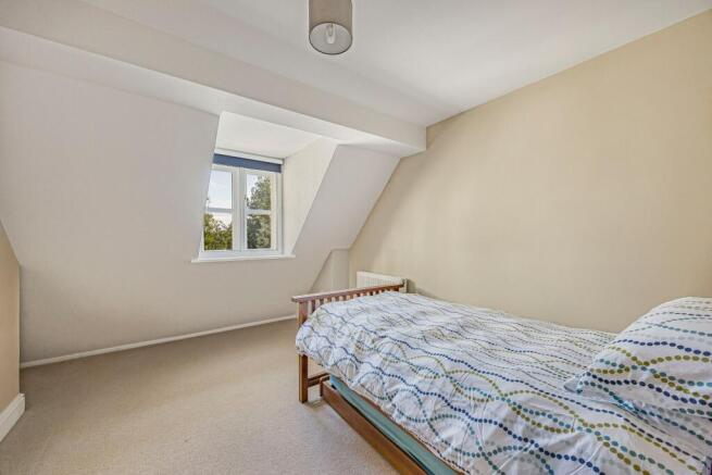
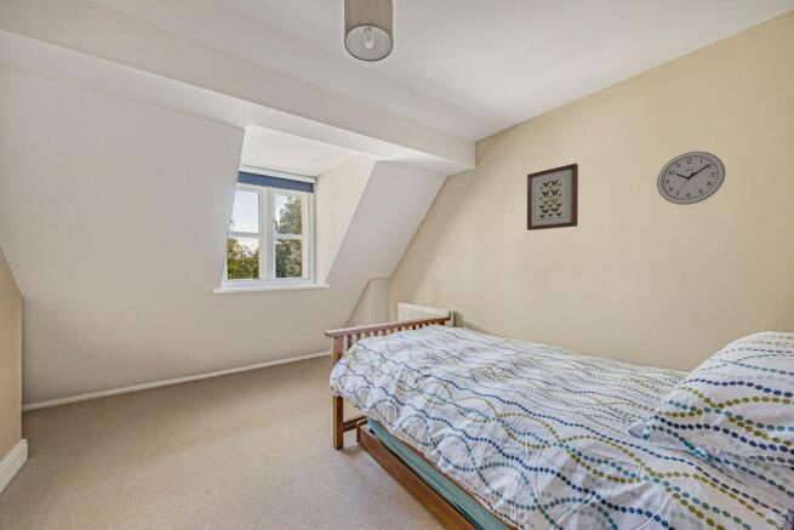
+ wall art (550, 199)
+ wall clock (689, 177)
